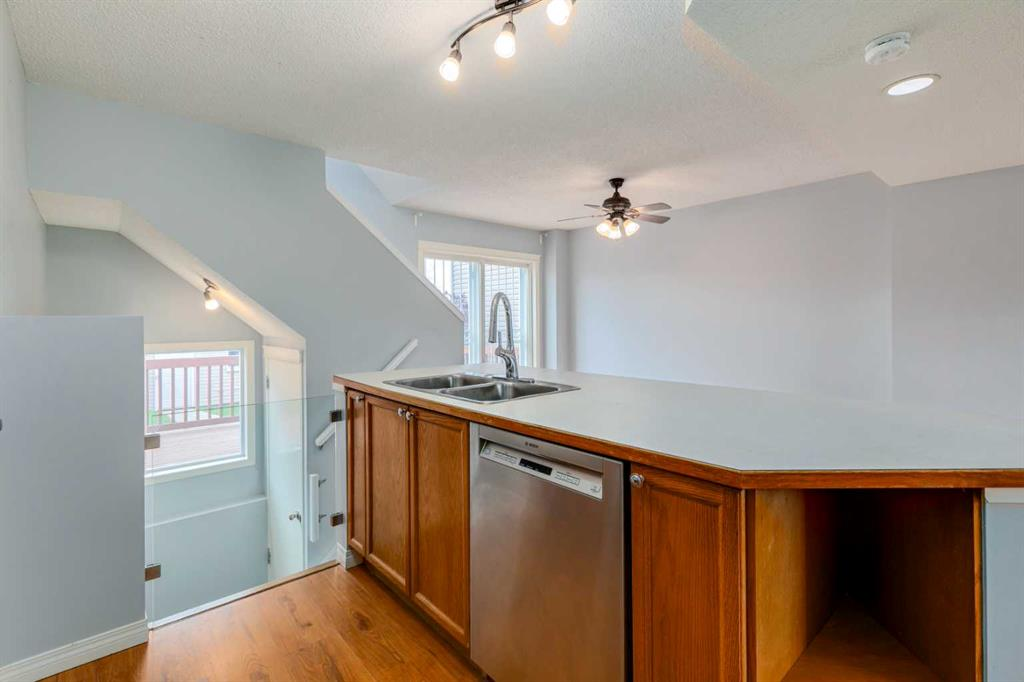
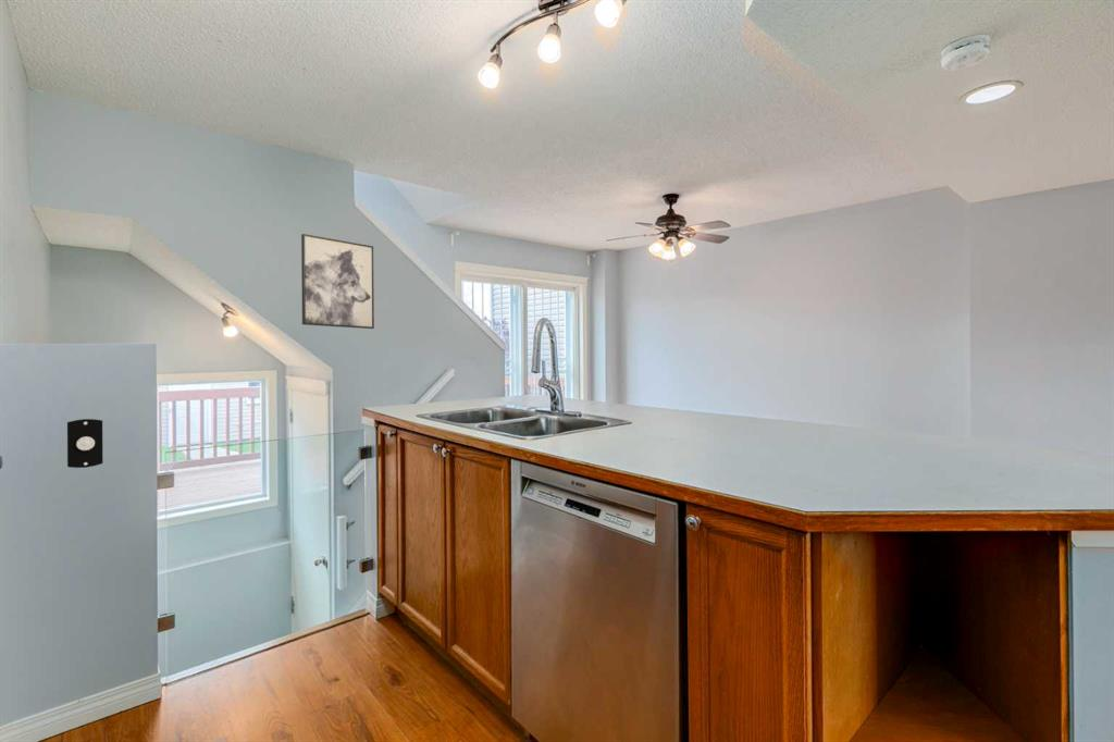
+ light switch (85, 443)
+ wall art (339, 283)
